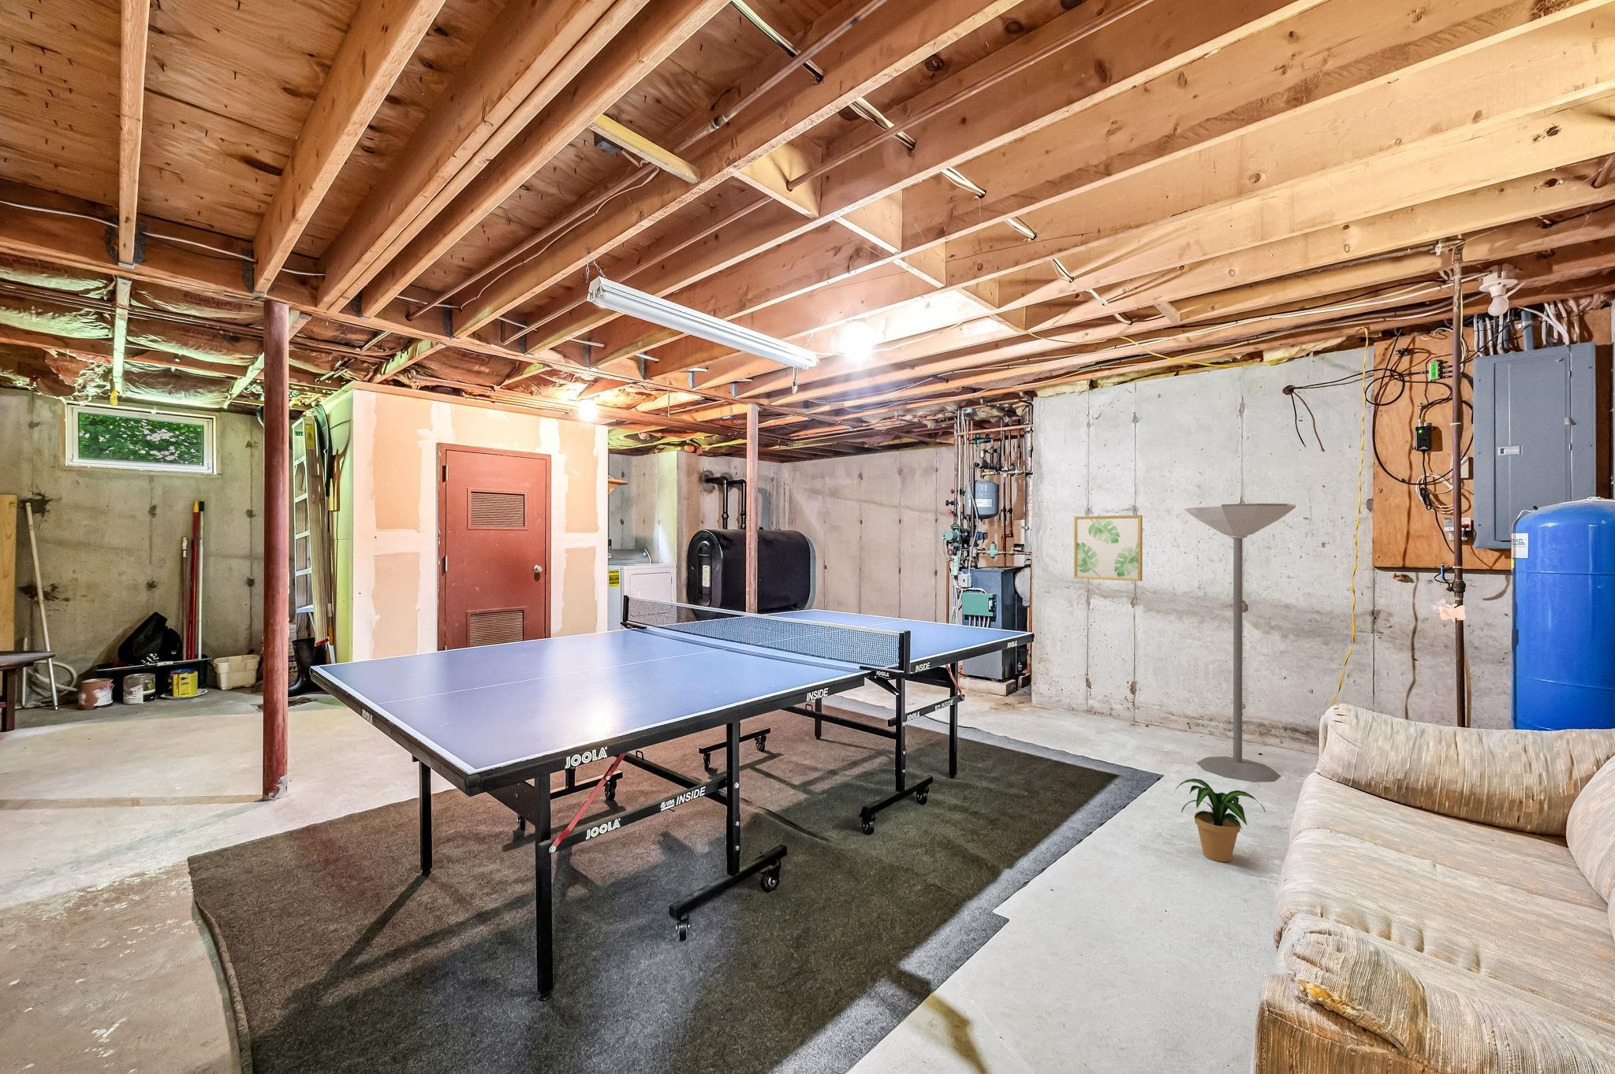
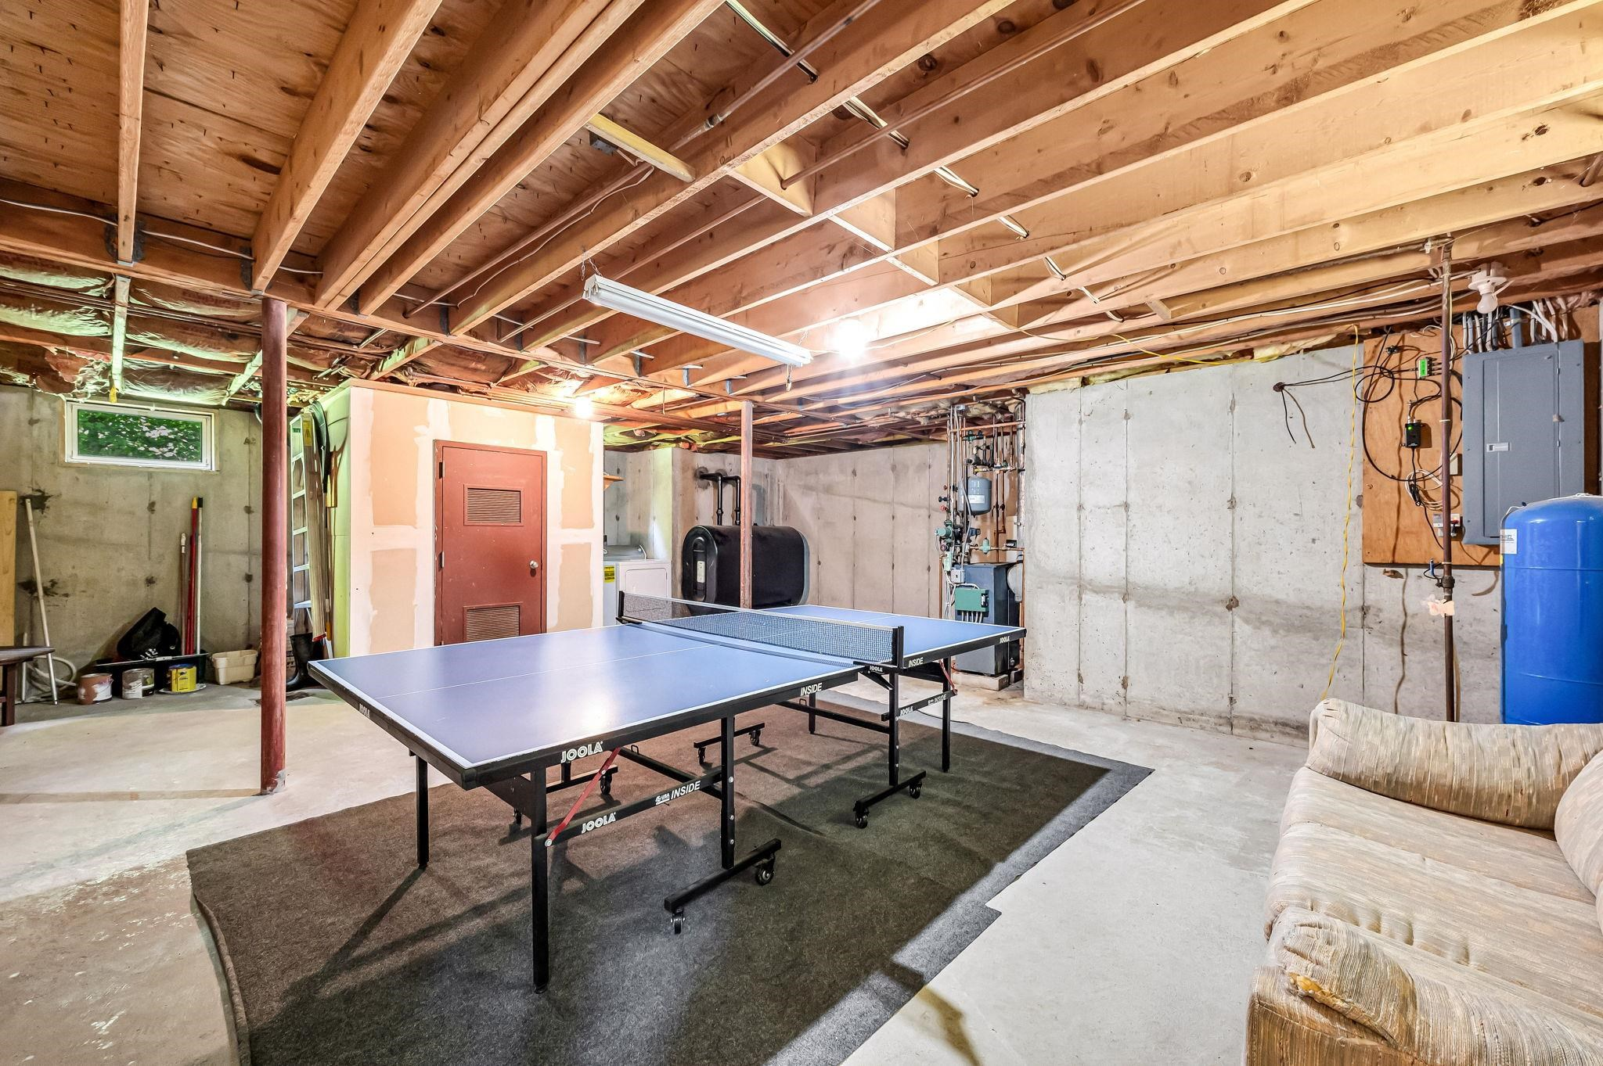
- floor lamp (1237, 638)
- wall art (1107, 548)
- potted plant (1216, 820)
